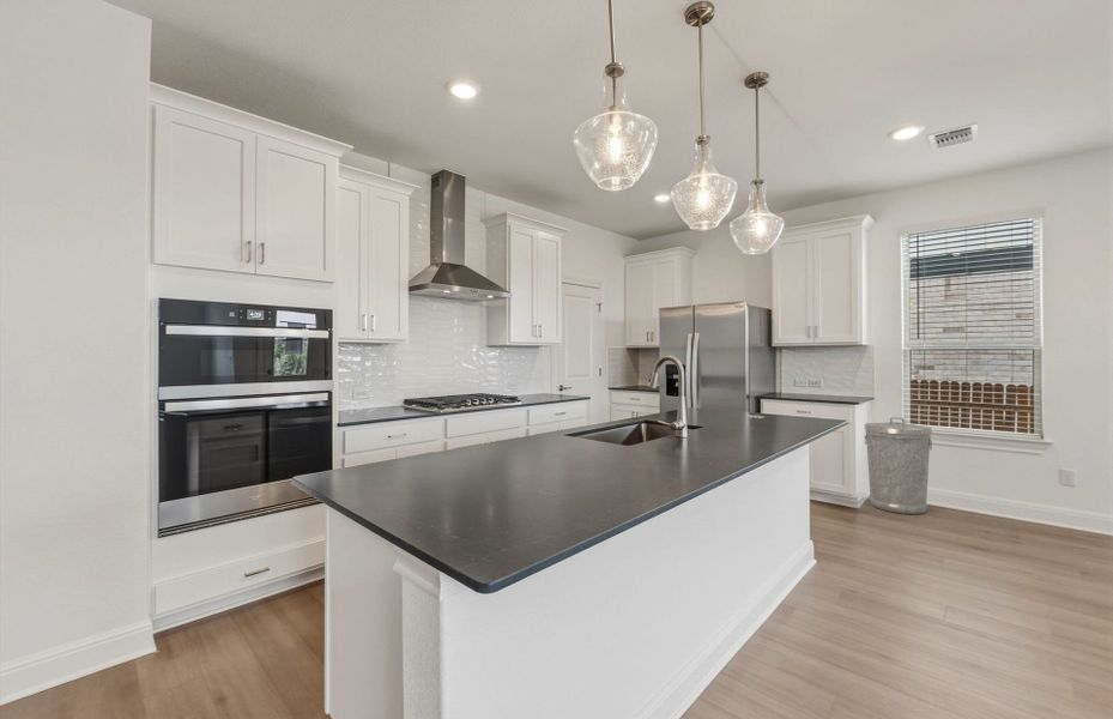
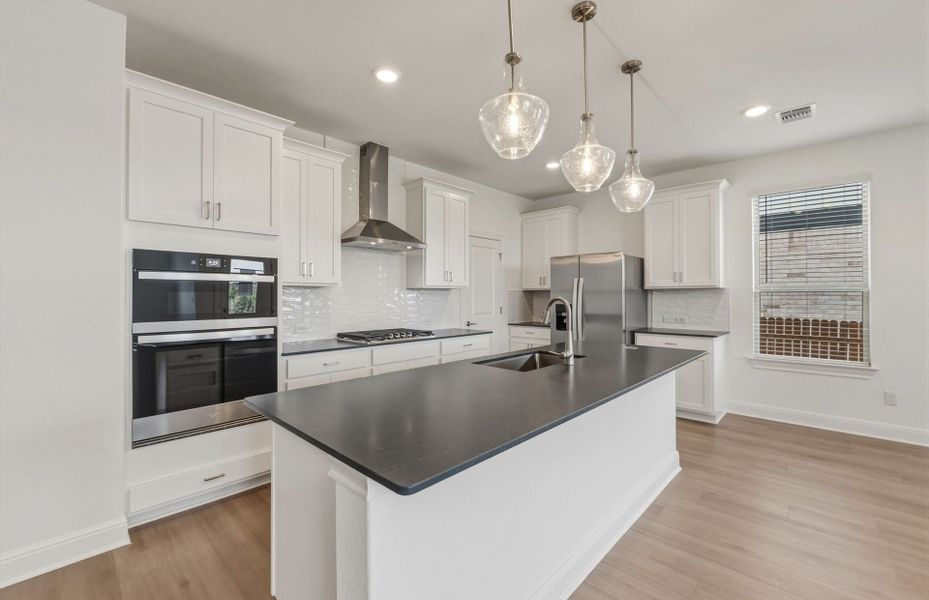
- trash can (896, 461)
